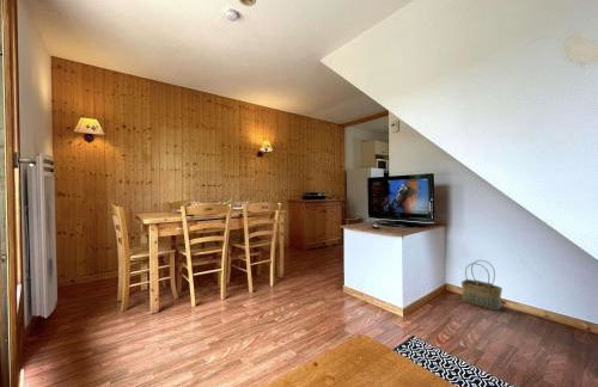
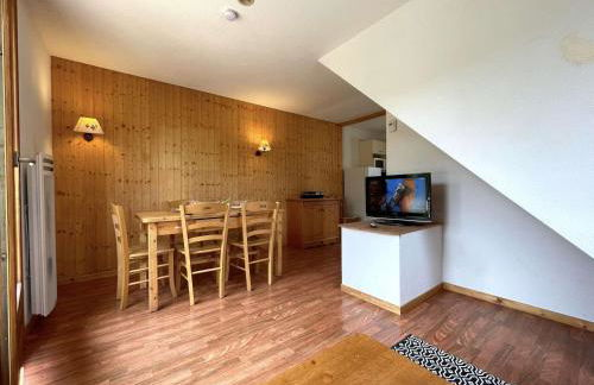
- basket (481, 282)
